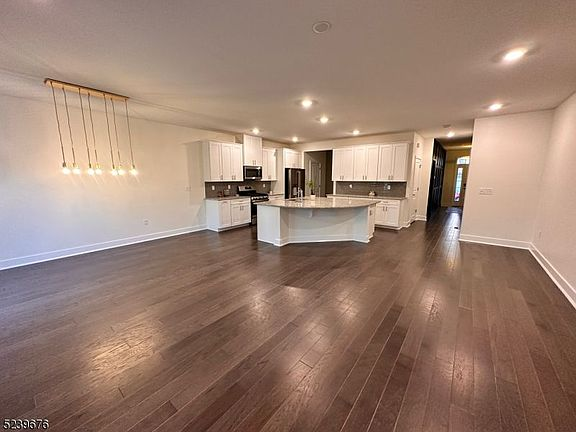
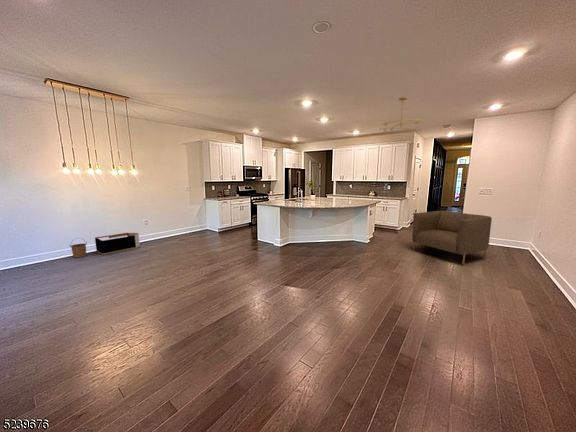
+ ceiling light fixture (401, 116)
+ chair (448, 234)
+ bucket (78, 247)
+ storage bin (119, 242)
